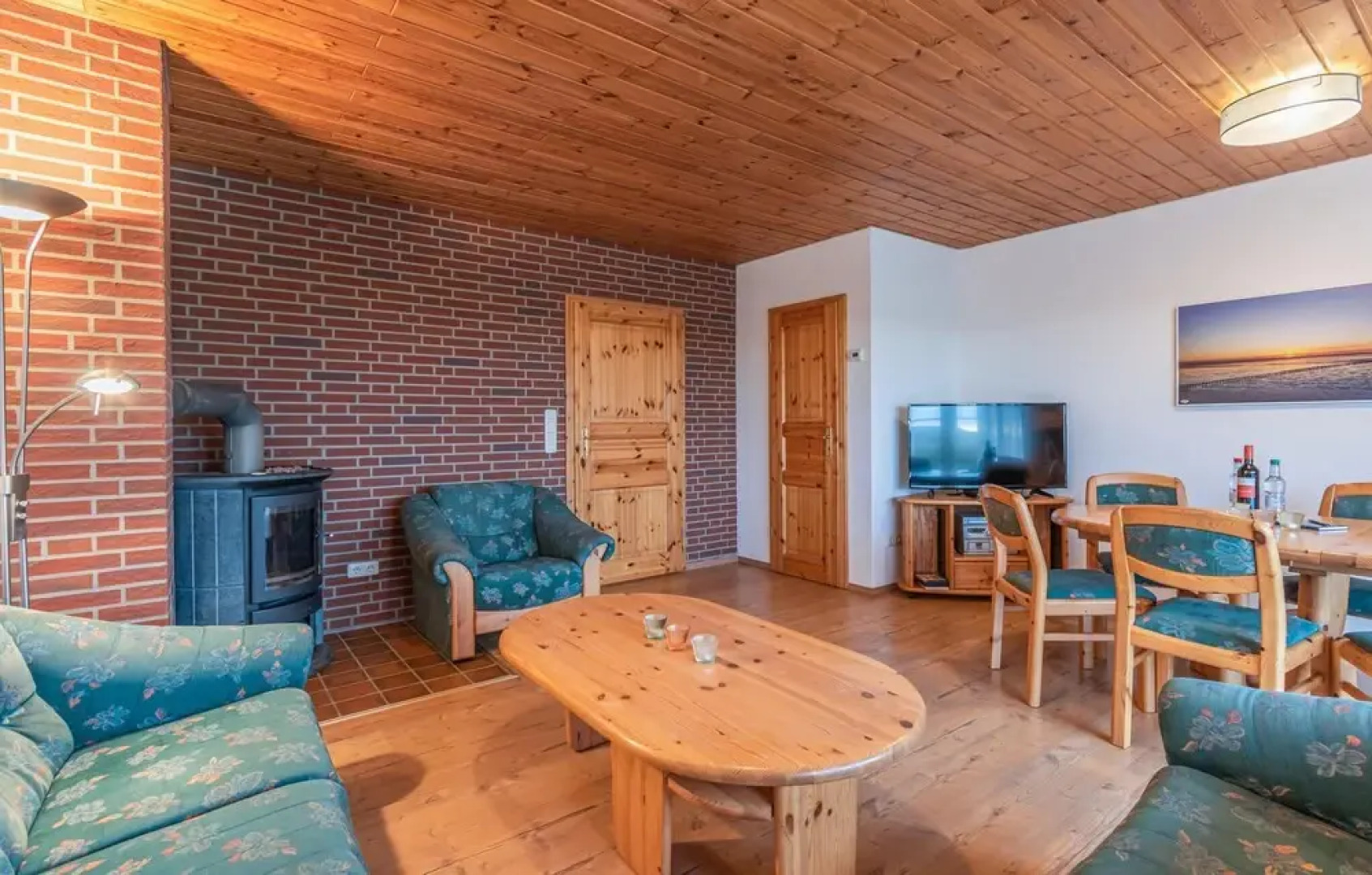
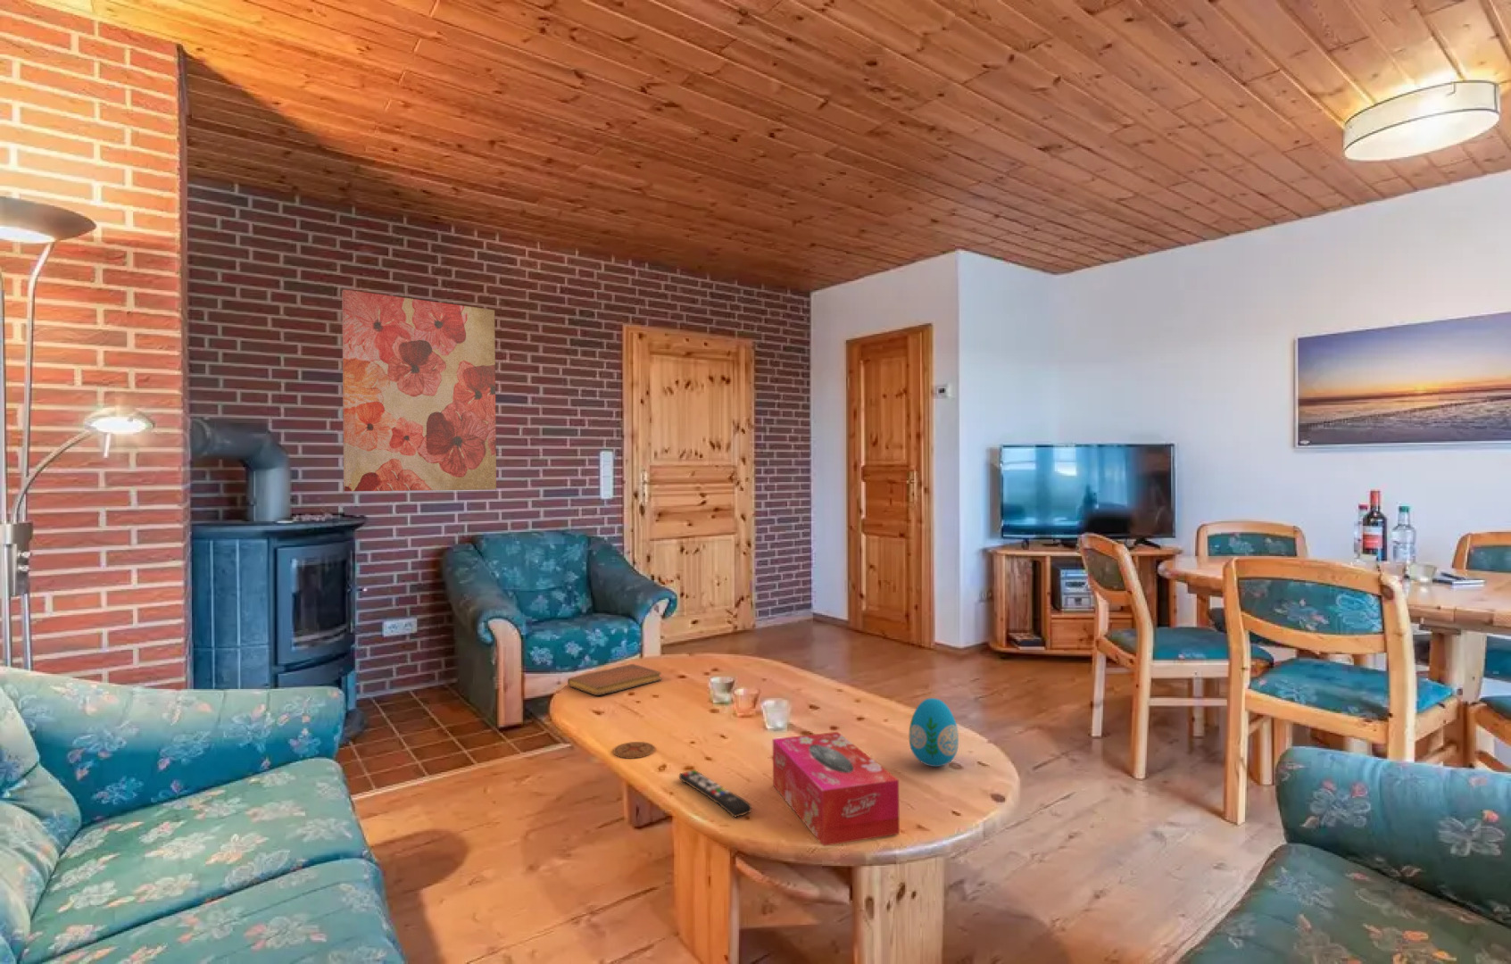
+ notebook (615, 679)
+ wall art (423, 396)
+ decorative egg (934, 732)
+ tissue box (830, 783)
+ coaster (633, 750)
+ remote control (714, 791)
